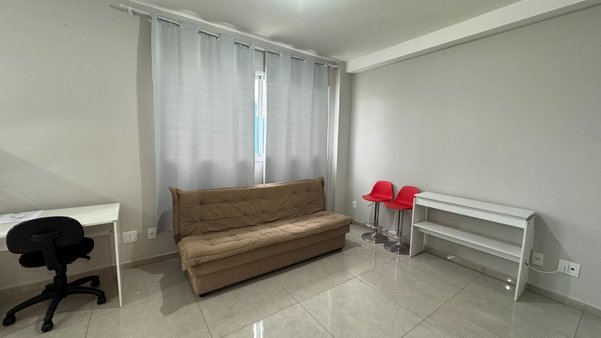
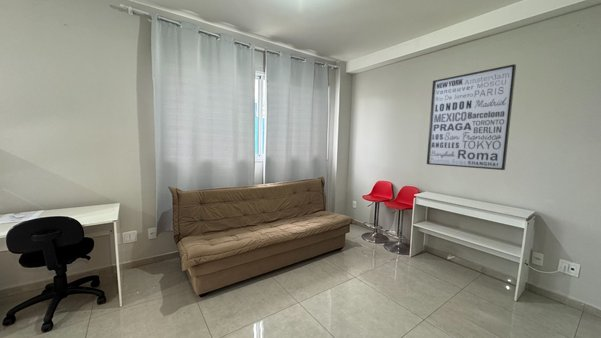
+ wall art (465, 121)
